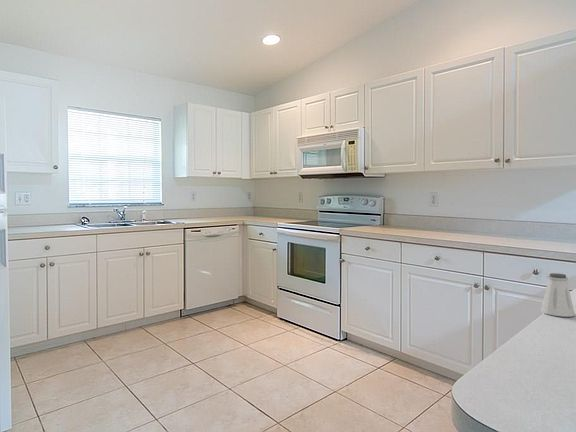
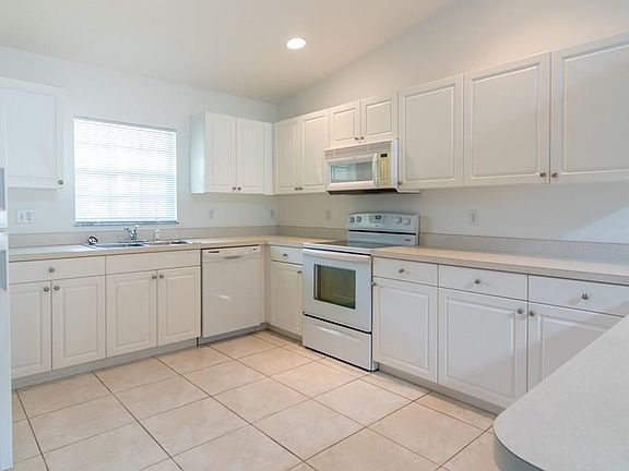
- saltshaker (557, 293)
